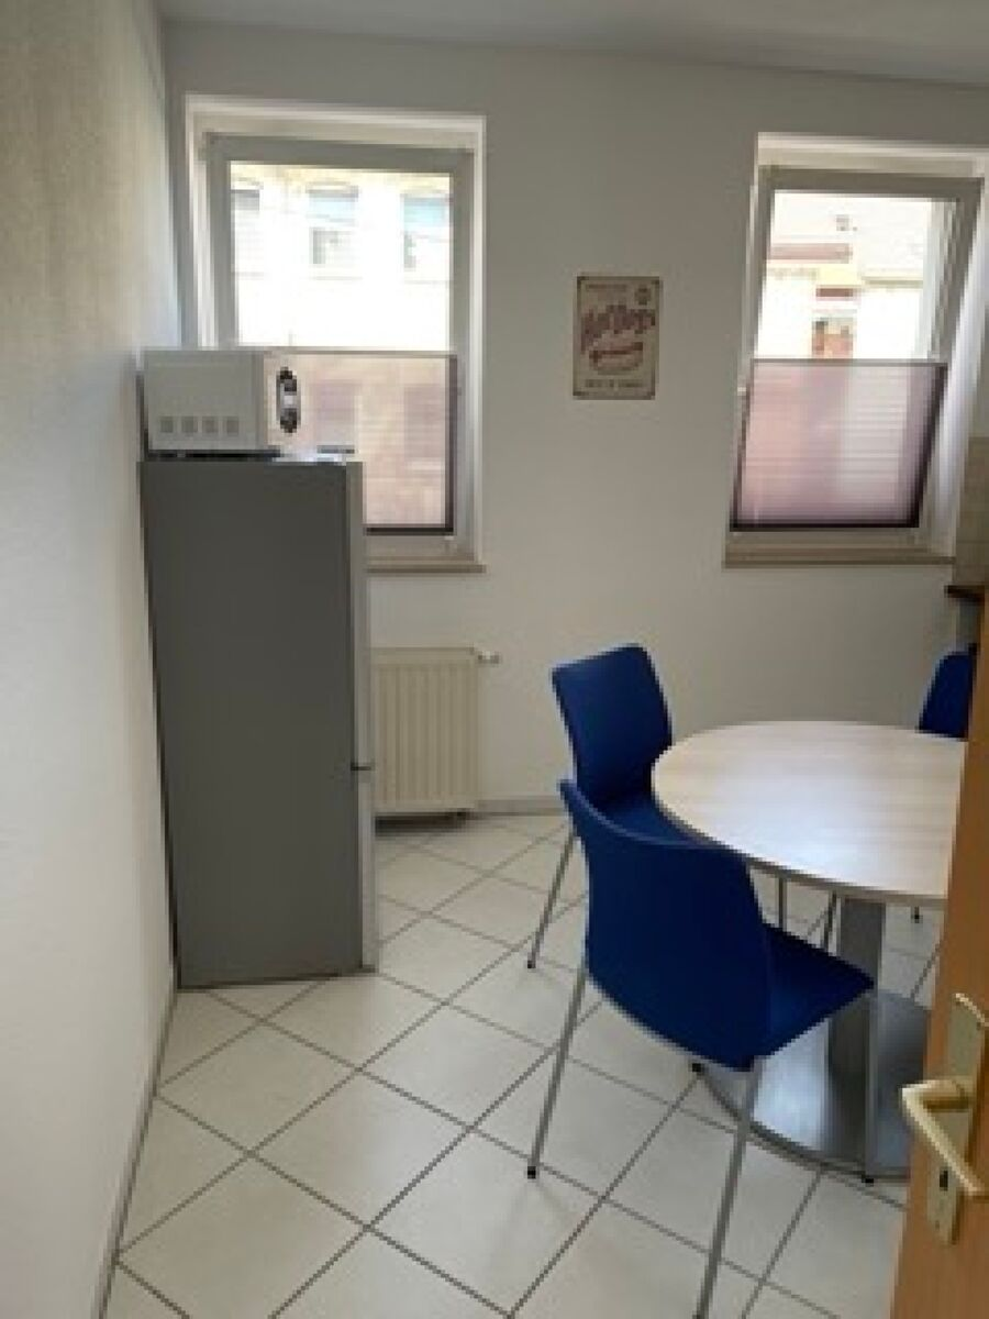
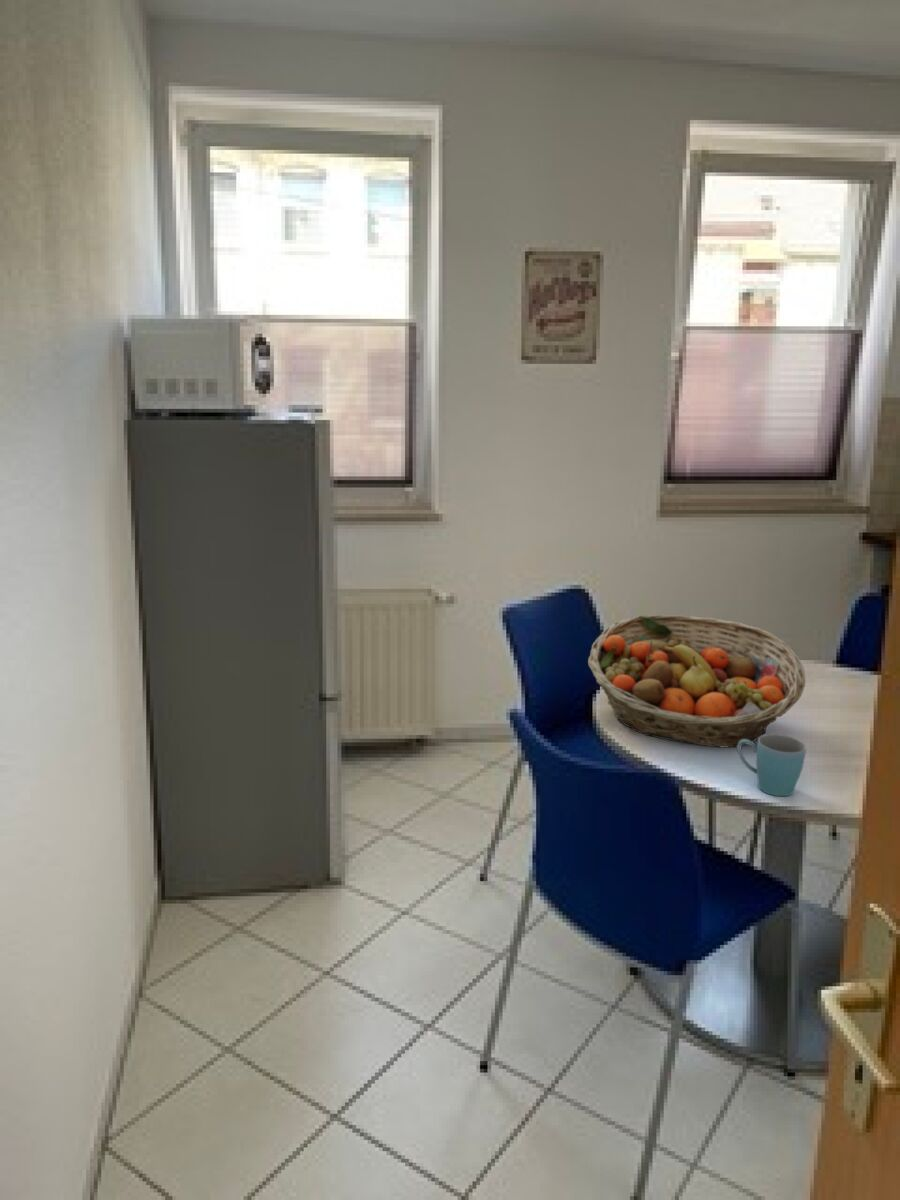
+ mug (768, 763)
+ fruit basket (692, 678)
